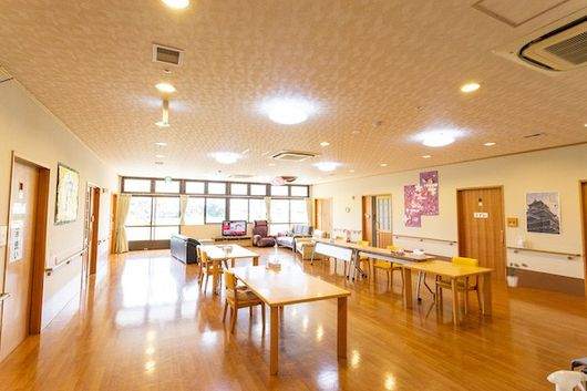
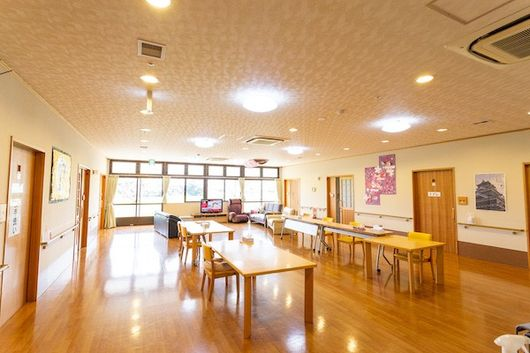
- house plant (514, 272)
